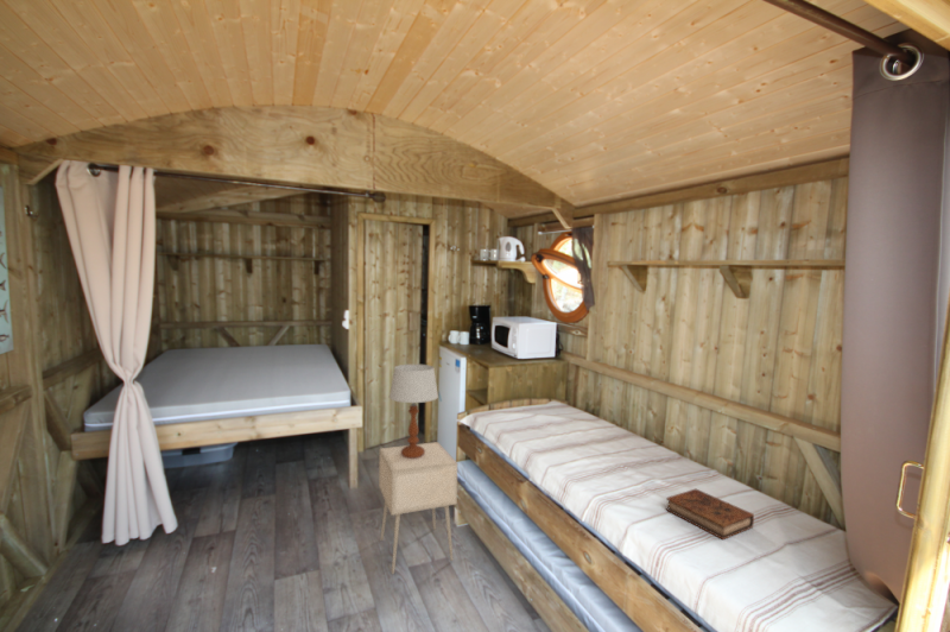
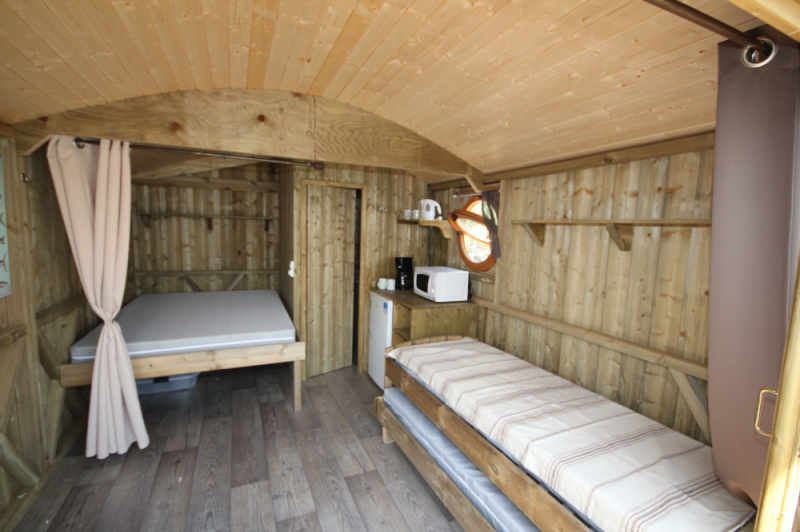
- nightstand (416, 501)
- table lamp (413, 410)
- book (708, 511)
